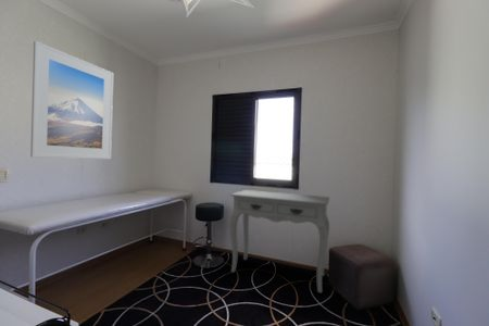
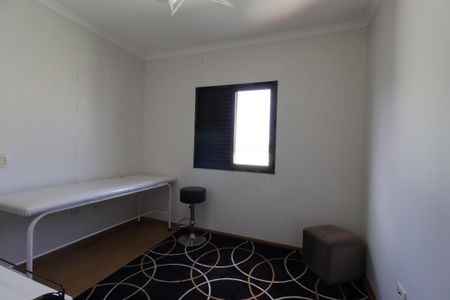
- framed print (77, 109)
- console table (278, 221)
